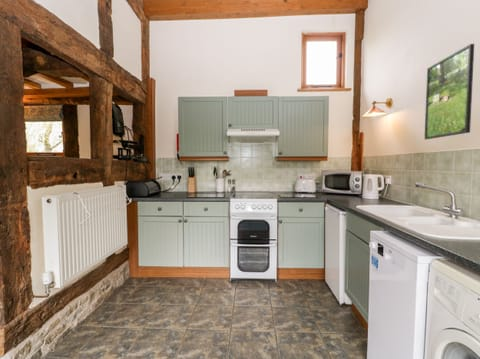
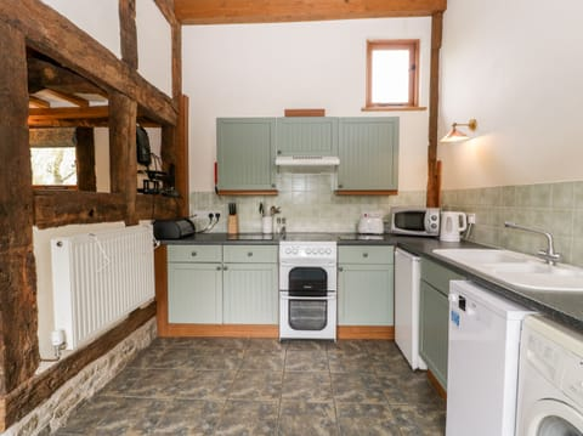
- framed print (446, 97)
